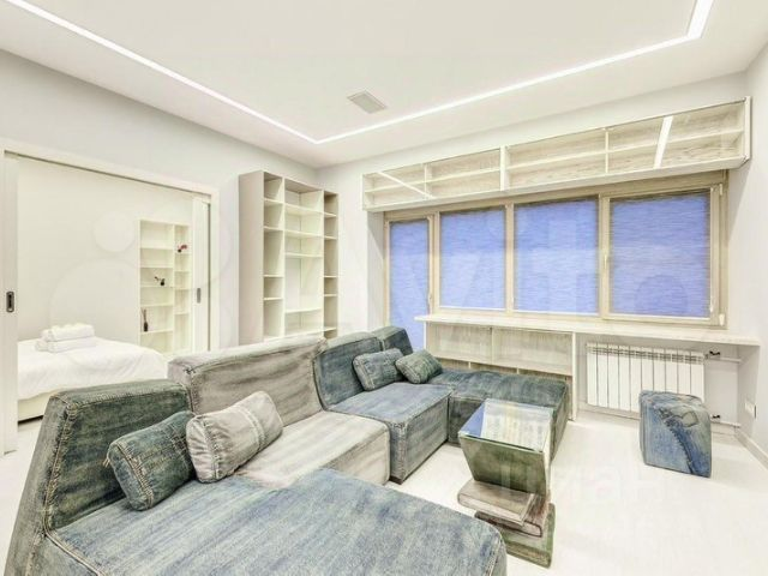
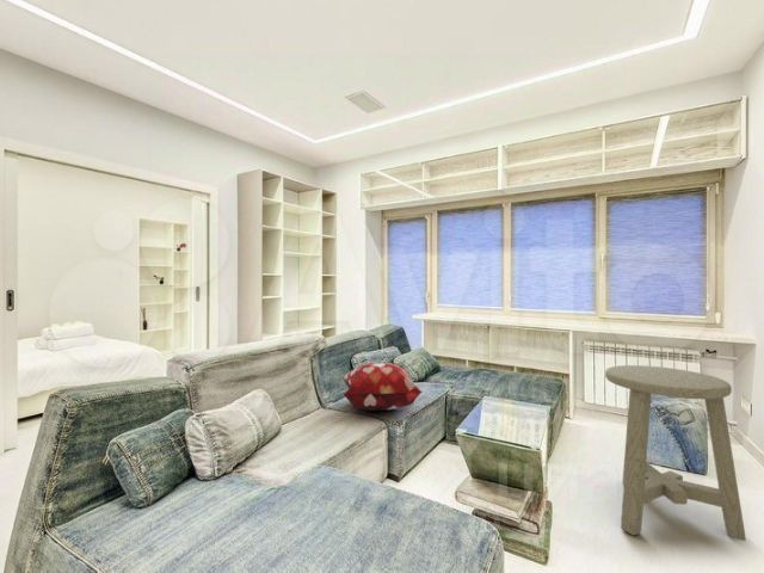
+ decorative pillow (380, 384)
+ stool (647, 442)
